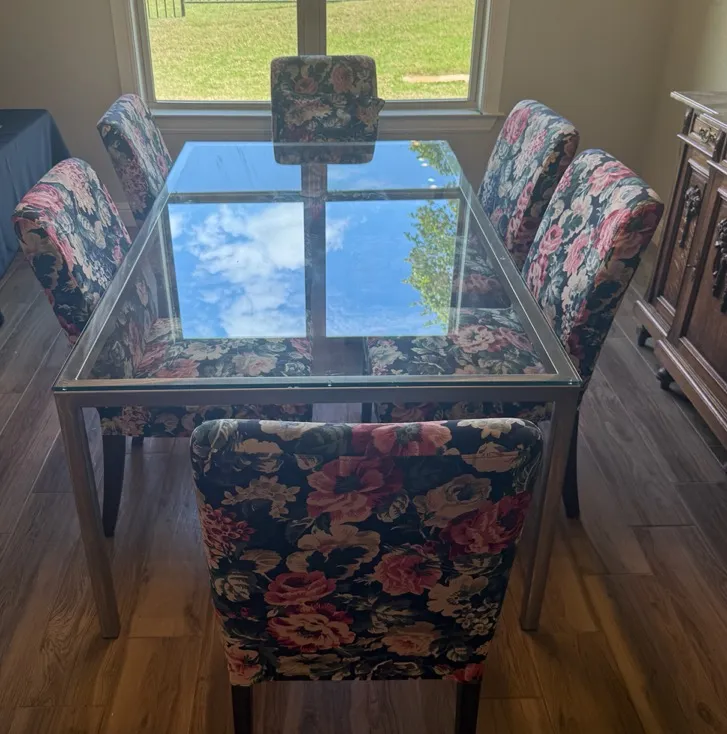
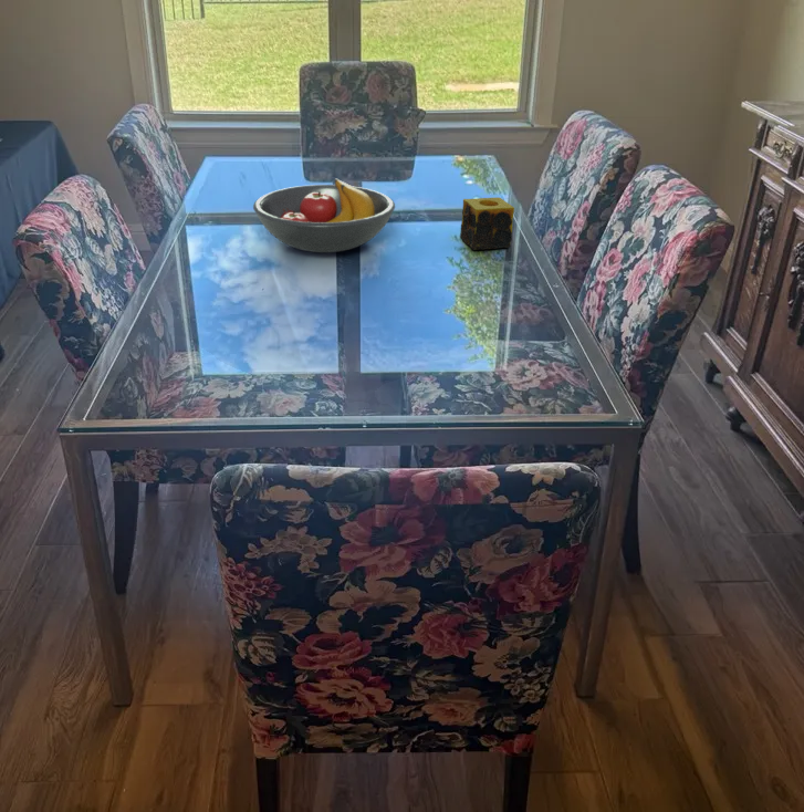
+ candle (485, 222)
+ fruit bowl (324, 217)
